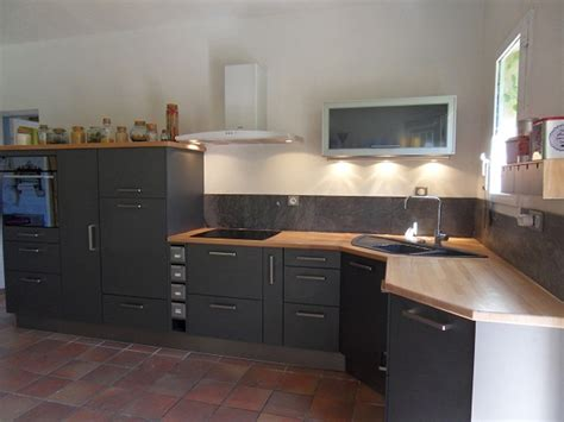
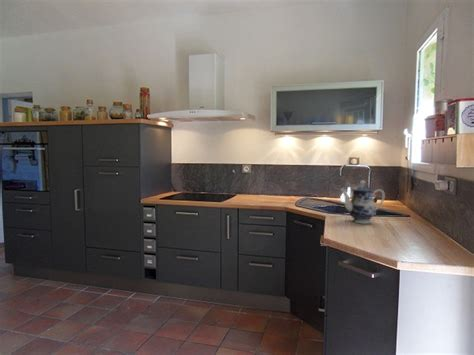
+ teapot (362, 201)
